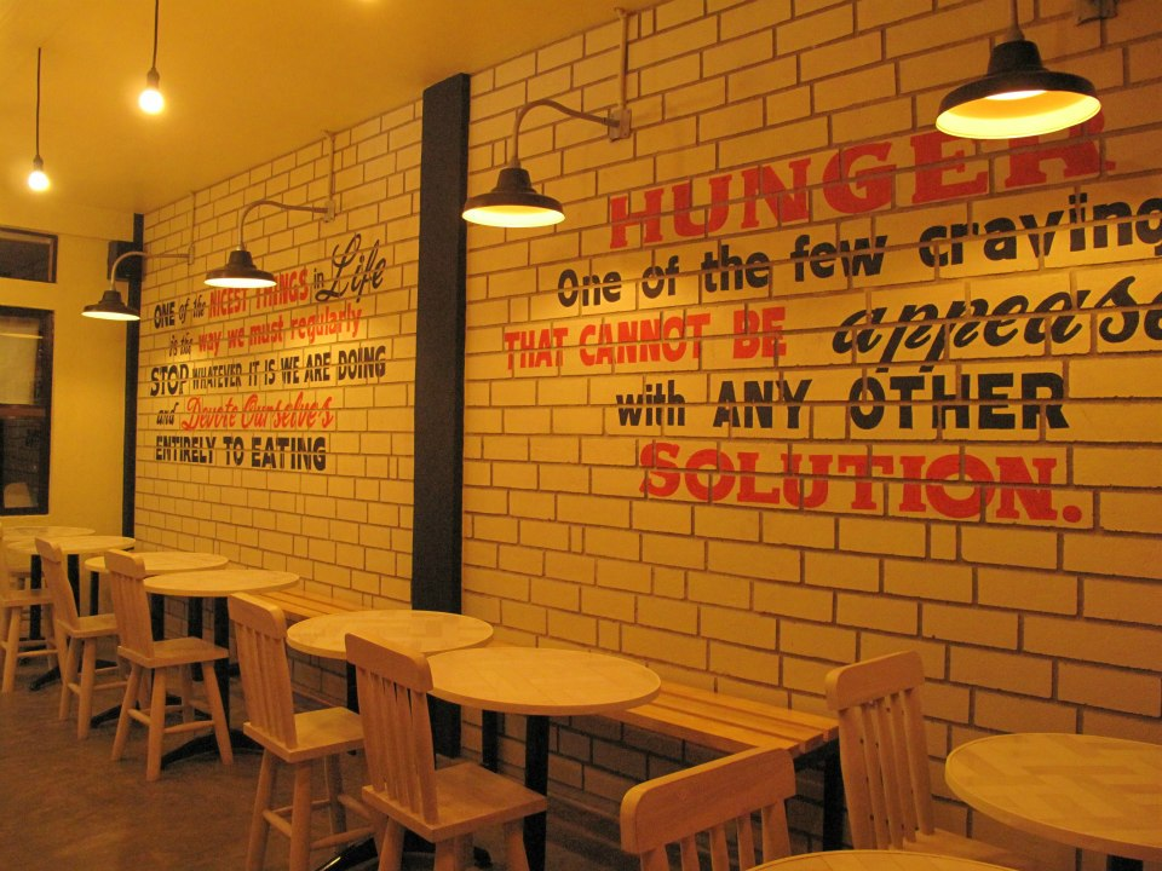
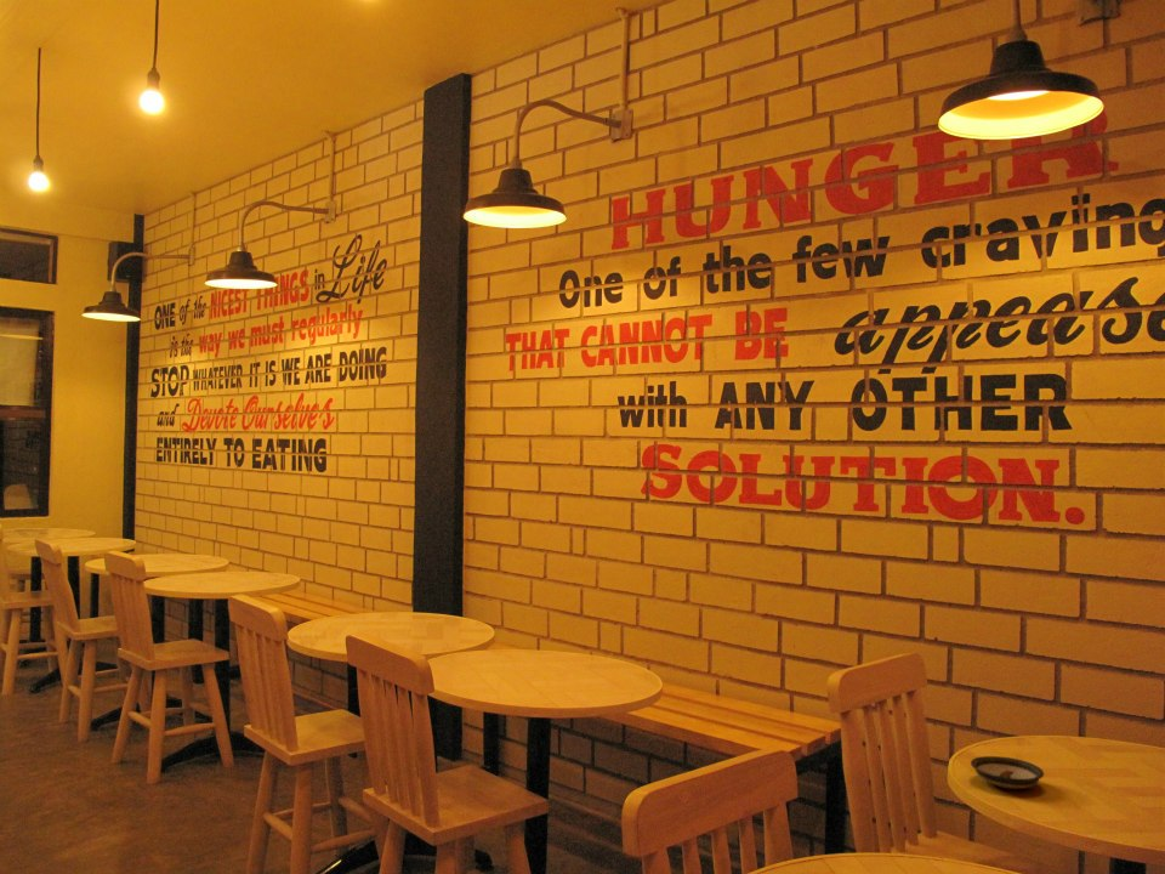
+ saucer (1006, 774)
